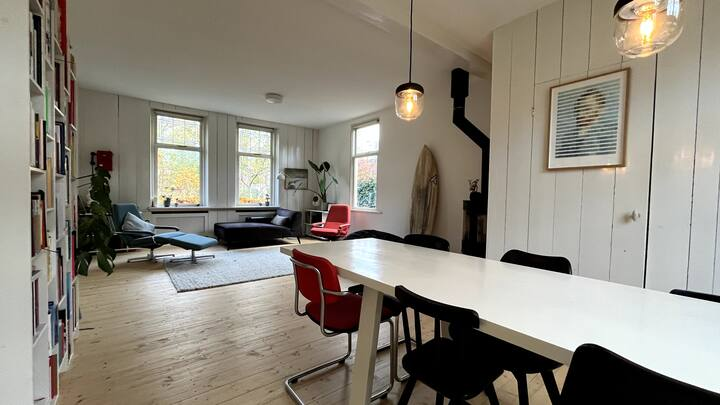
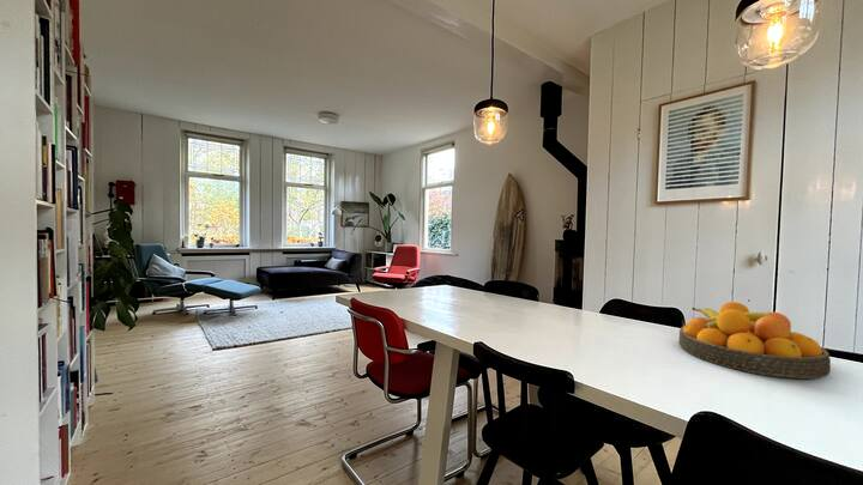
+ fruit bowl (747, 332)
